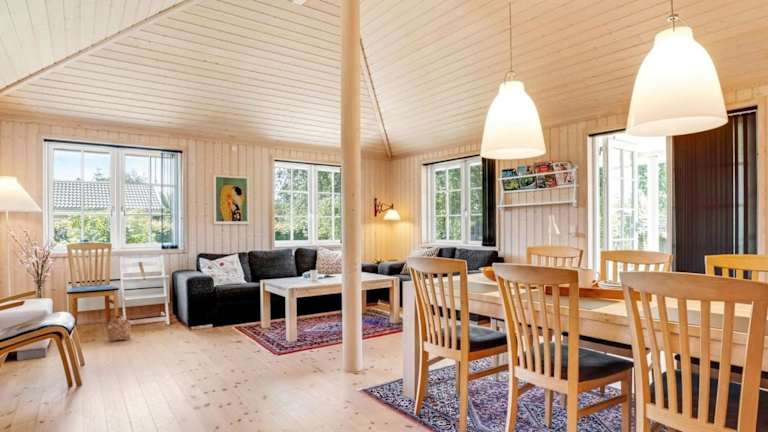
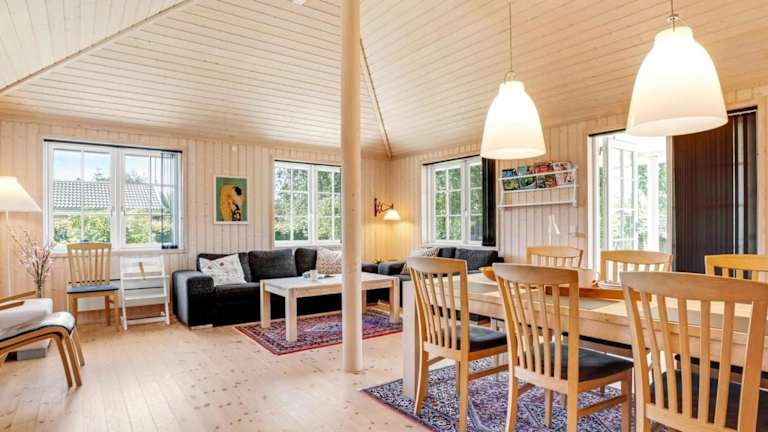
- basket (119, 327)
